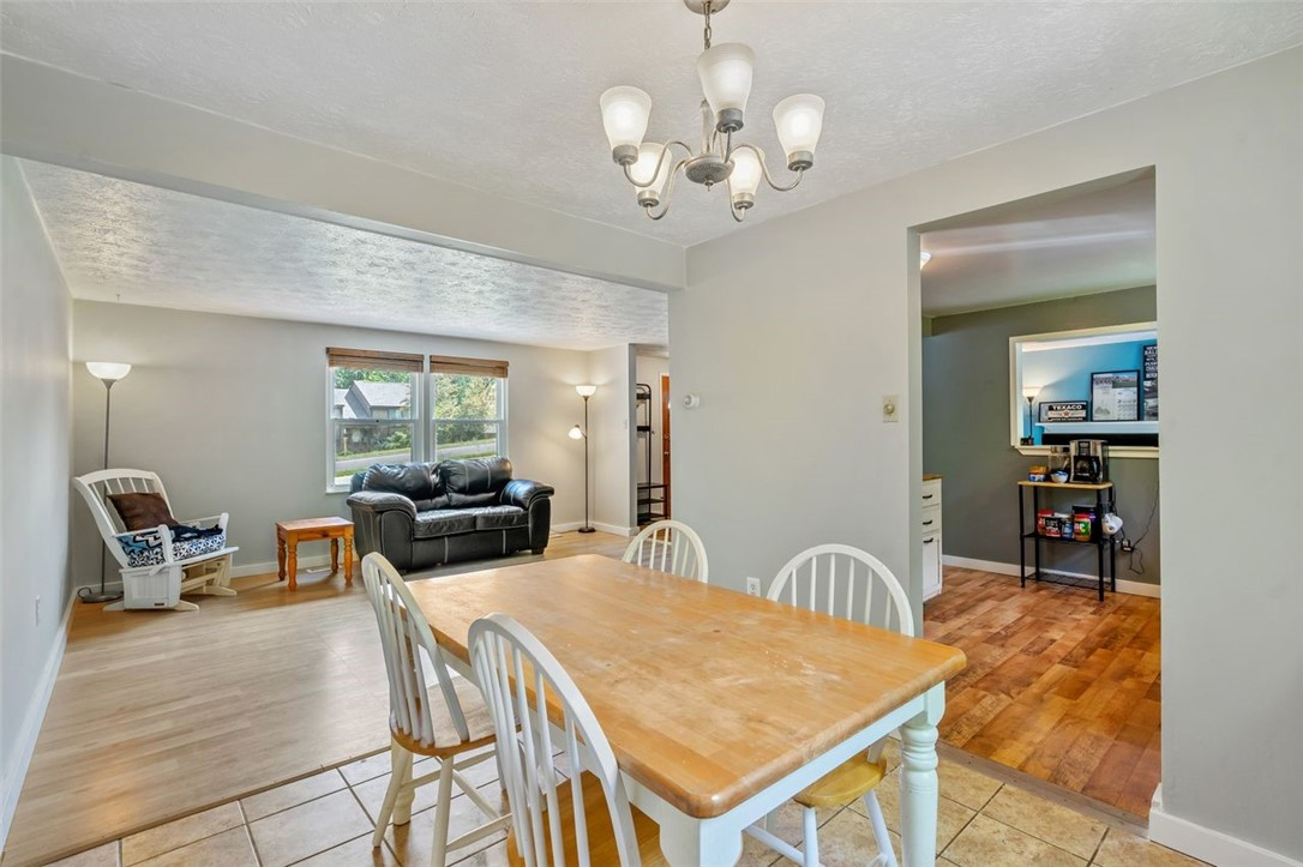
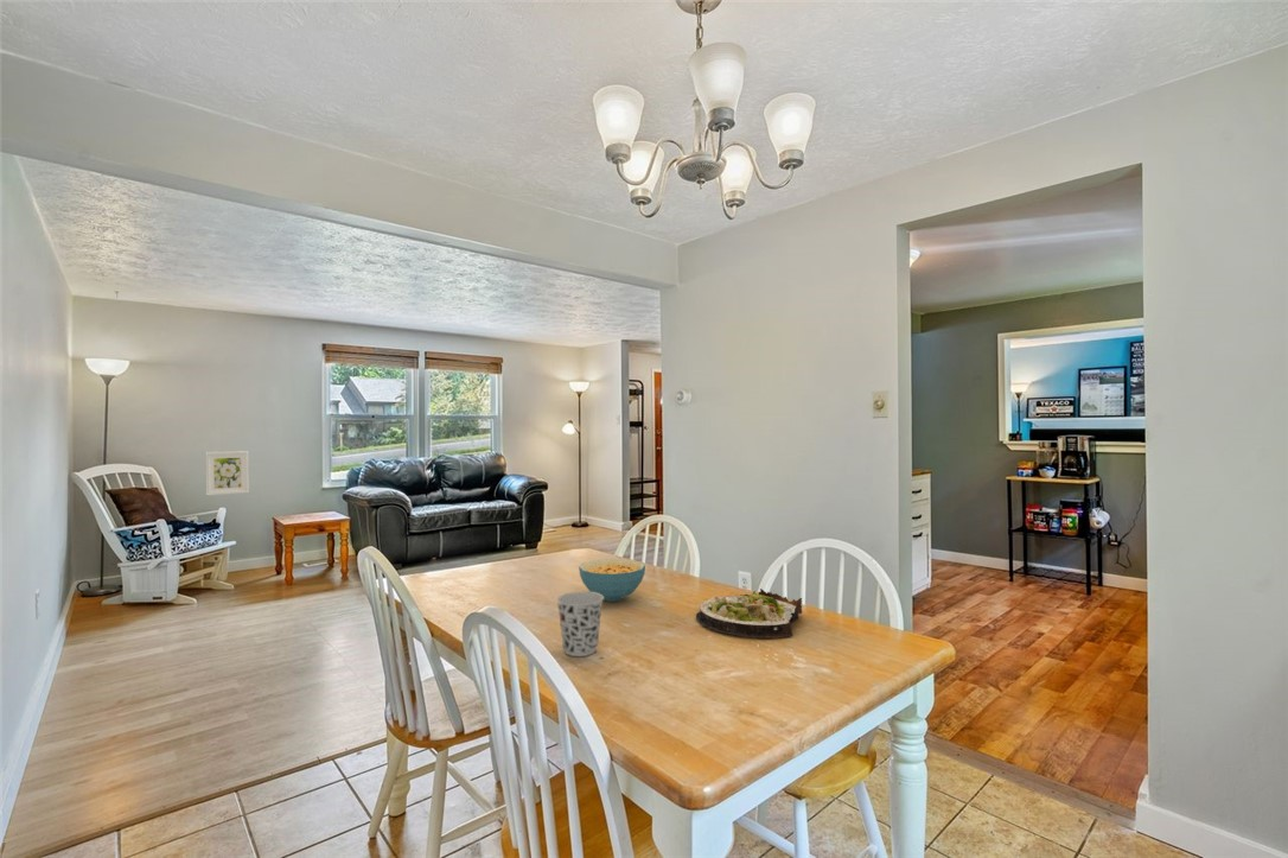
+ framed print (227, 472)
+ salad plate (747, 608)
+ cup (580, 623)
+ cereal bowl (612, 581)
